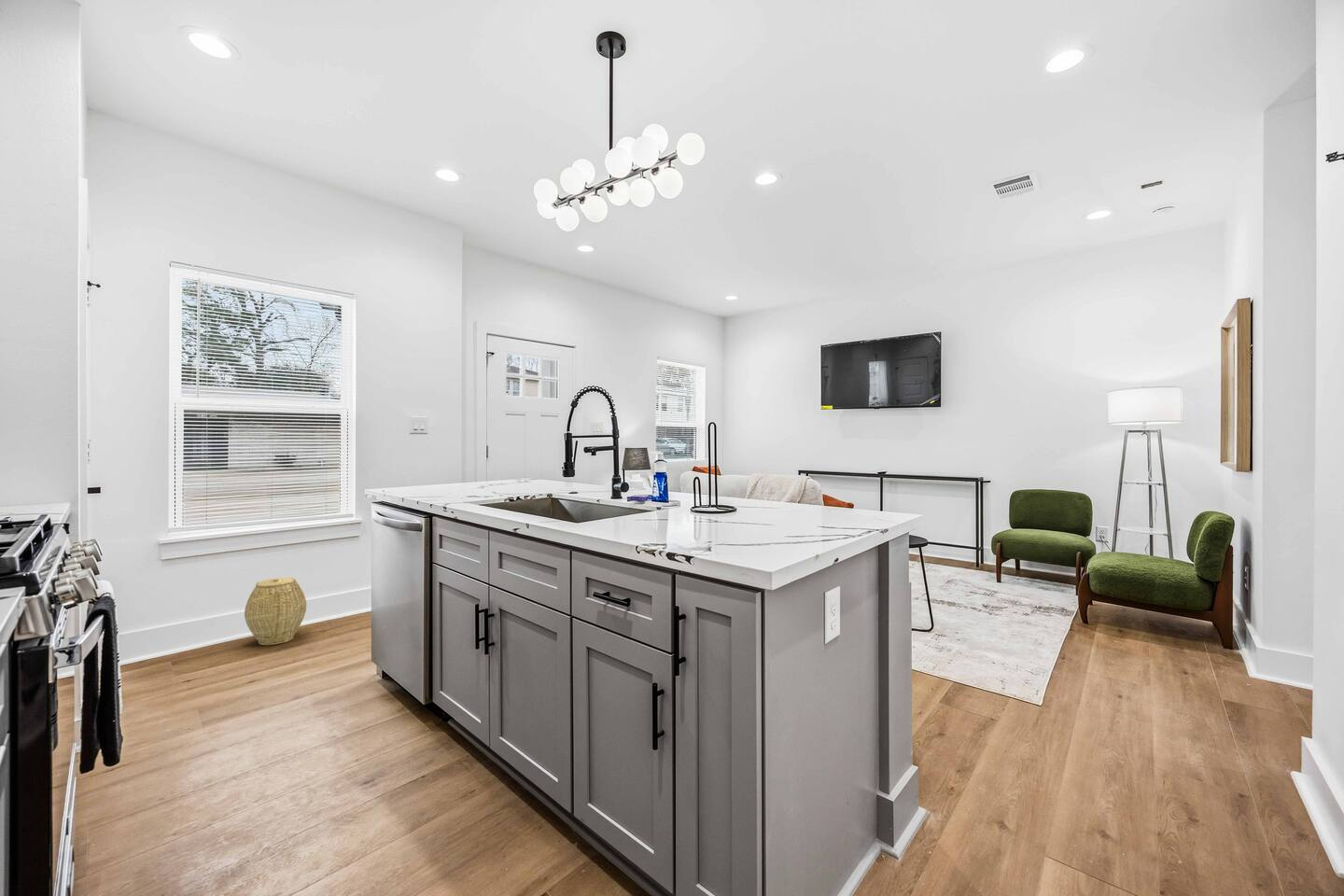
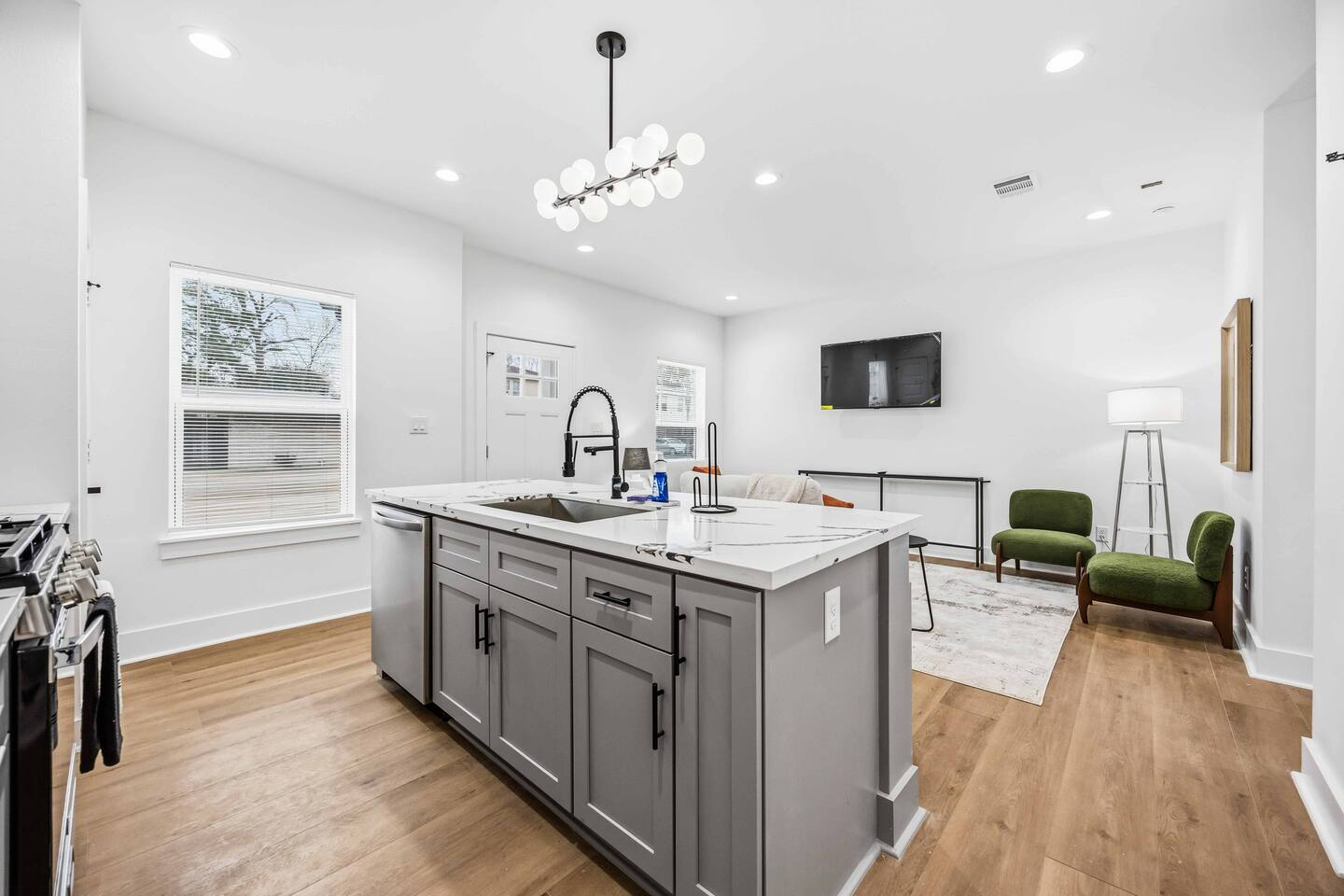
- woven basket (276, 609)
